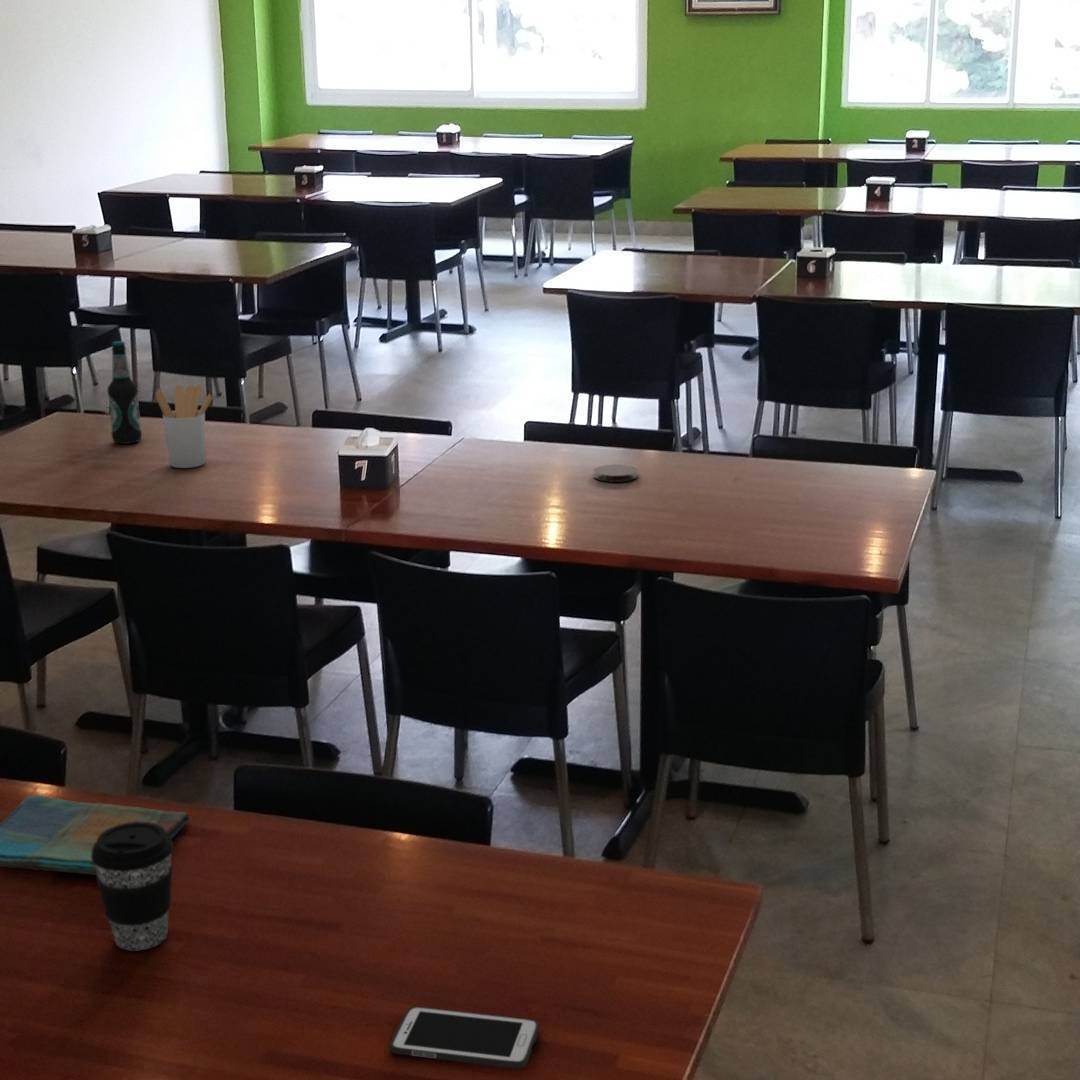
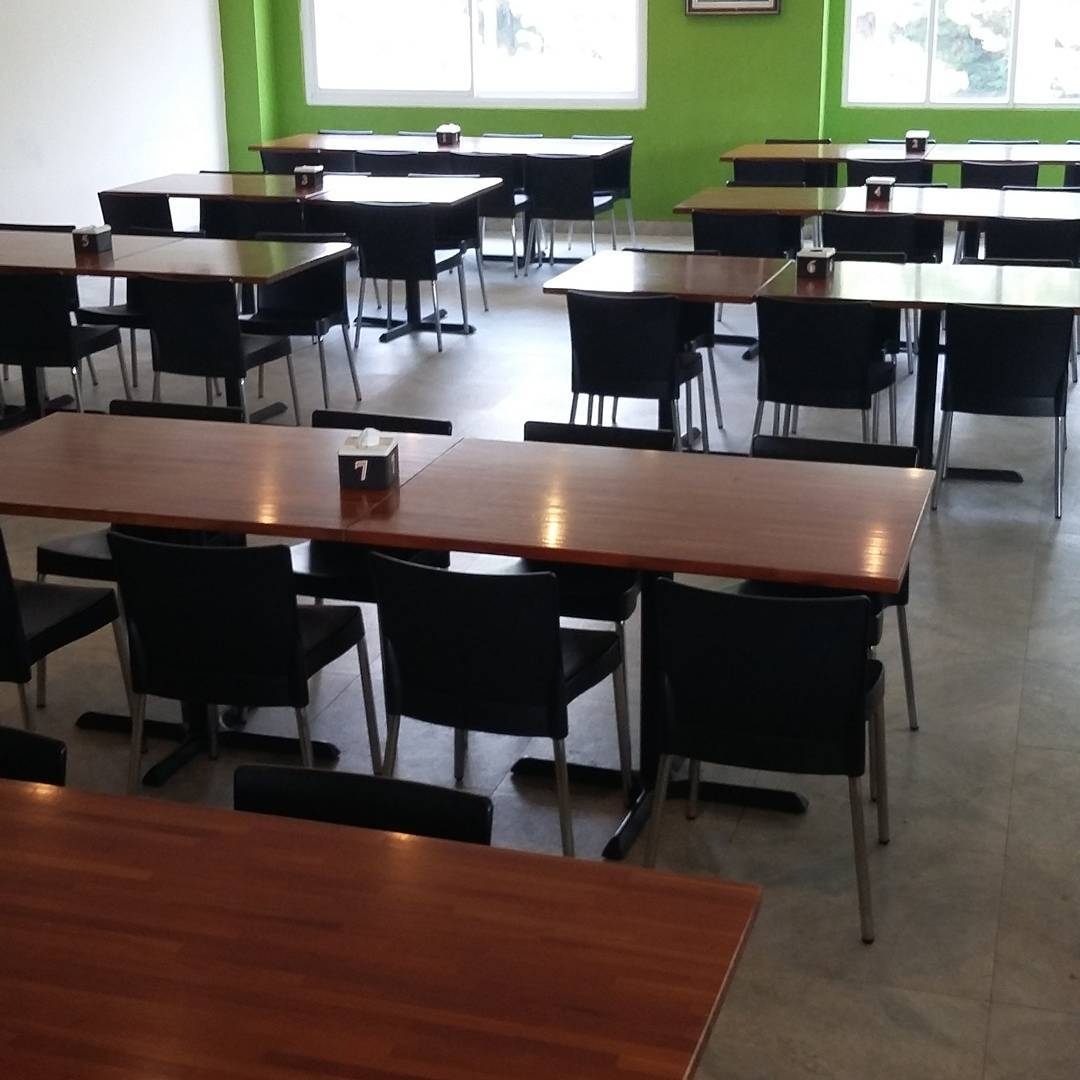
- cell phone (465, 1037)
- utensil holder (186, 424)
- dish towel (80, 834)
- bottle (122, 392)
- coffee cup (136, 887)
- coaster (615, 473)
